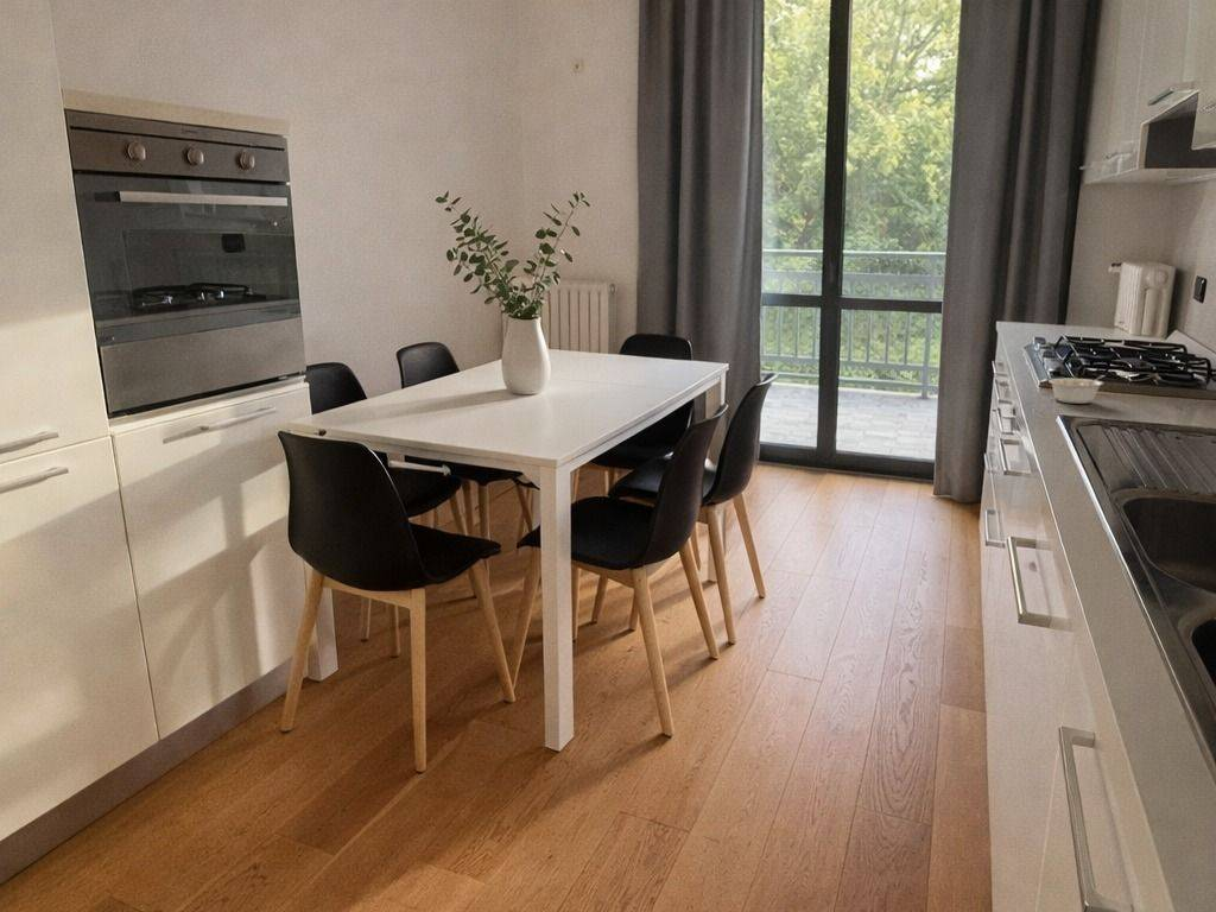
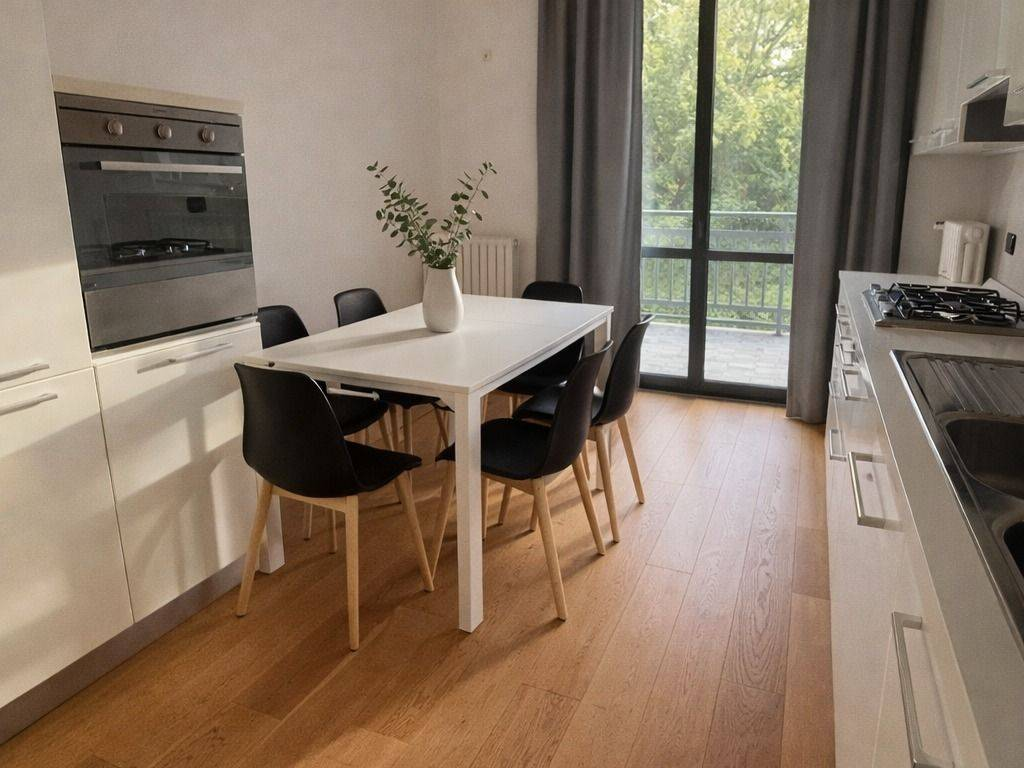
- legume (1075, 388)
